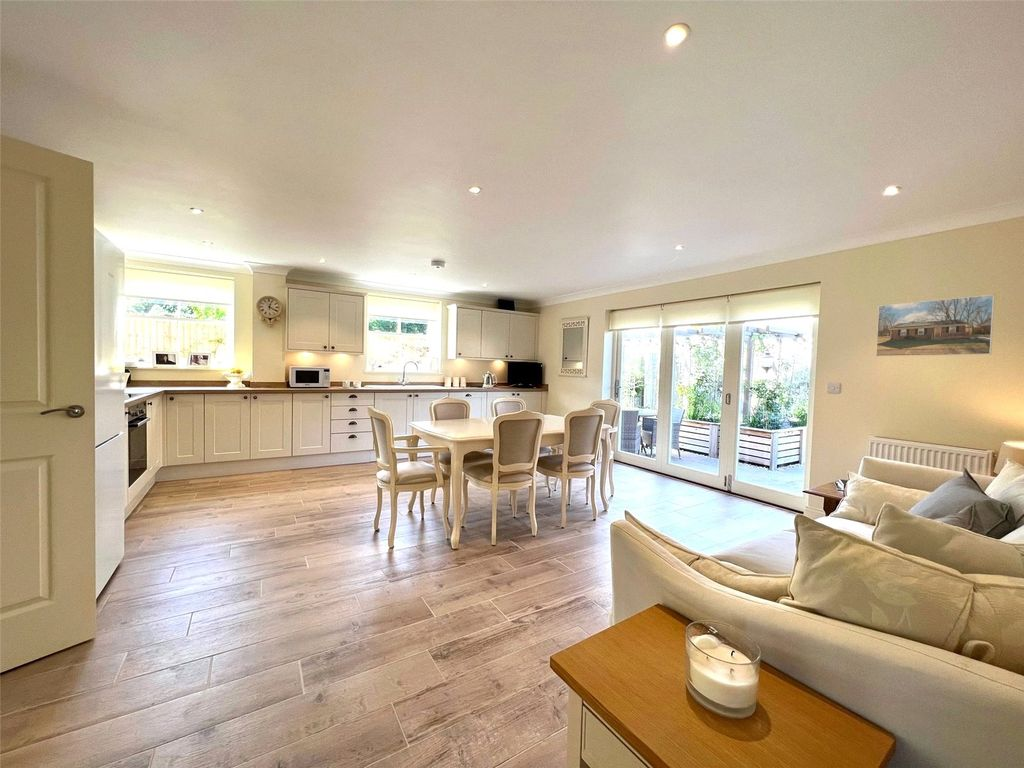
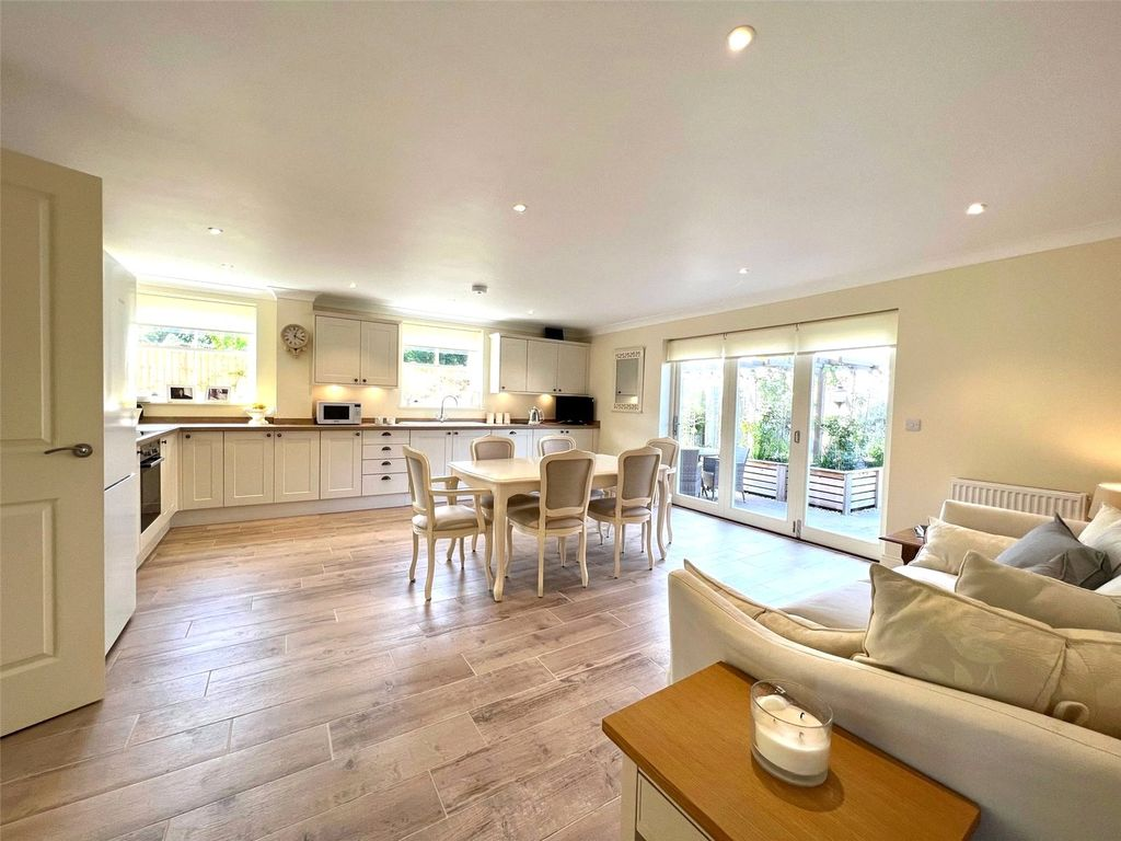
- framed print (930, 328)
